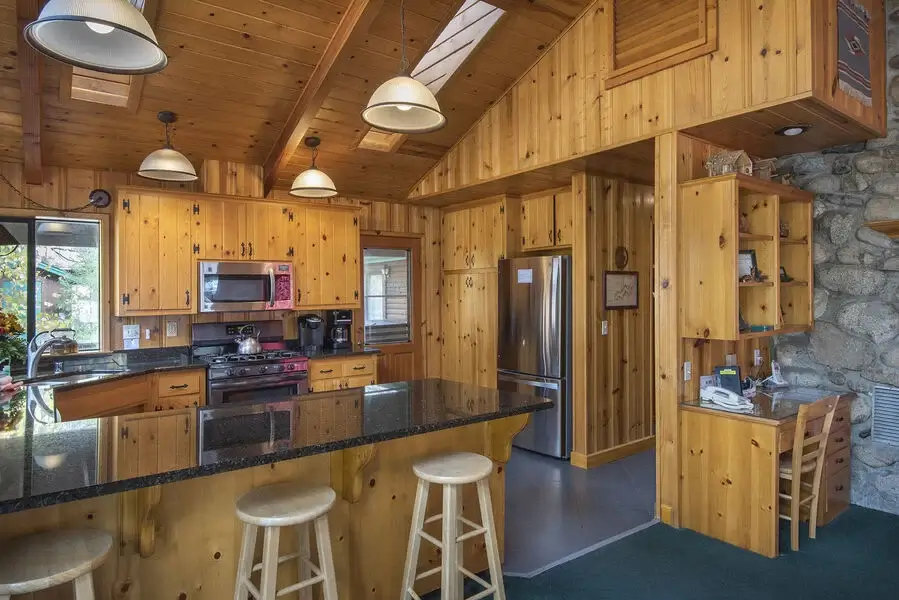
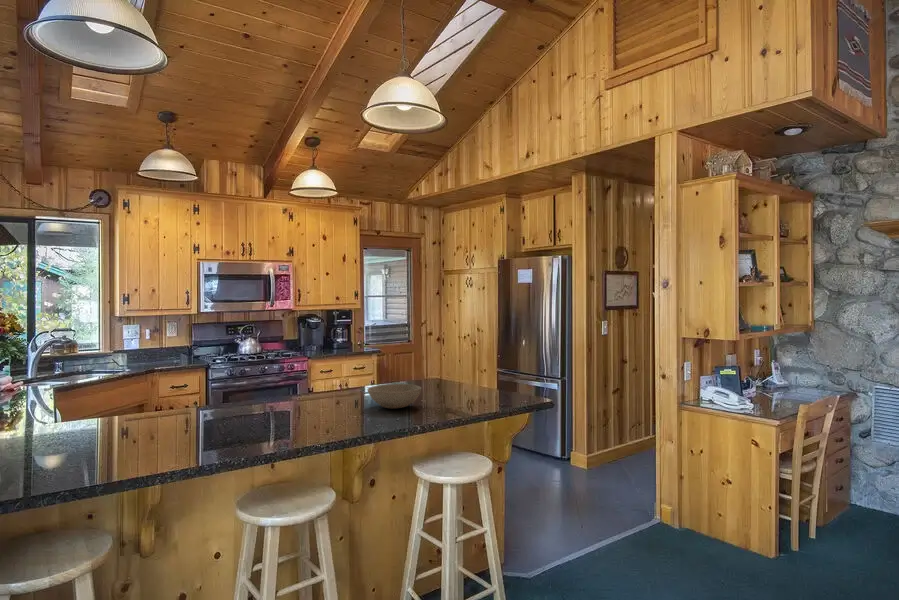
+ bowl (394, 397)
